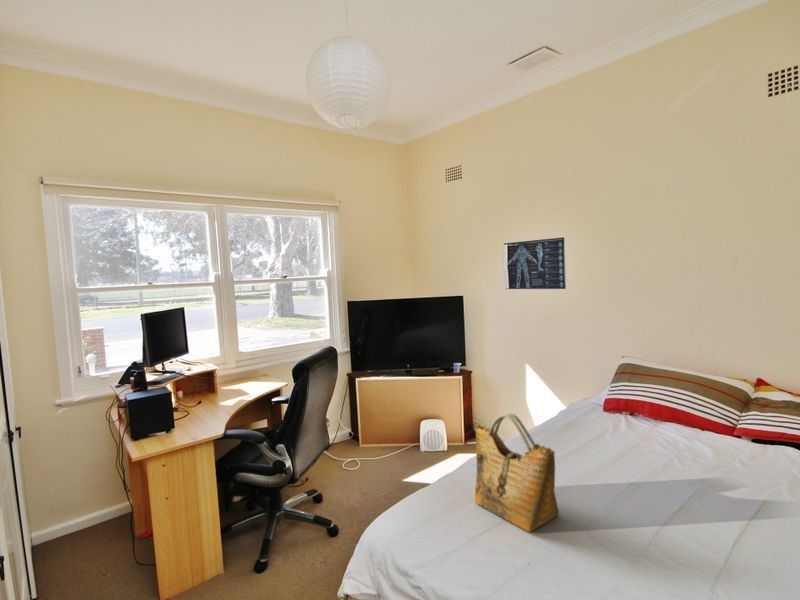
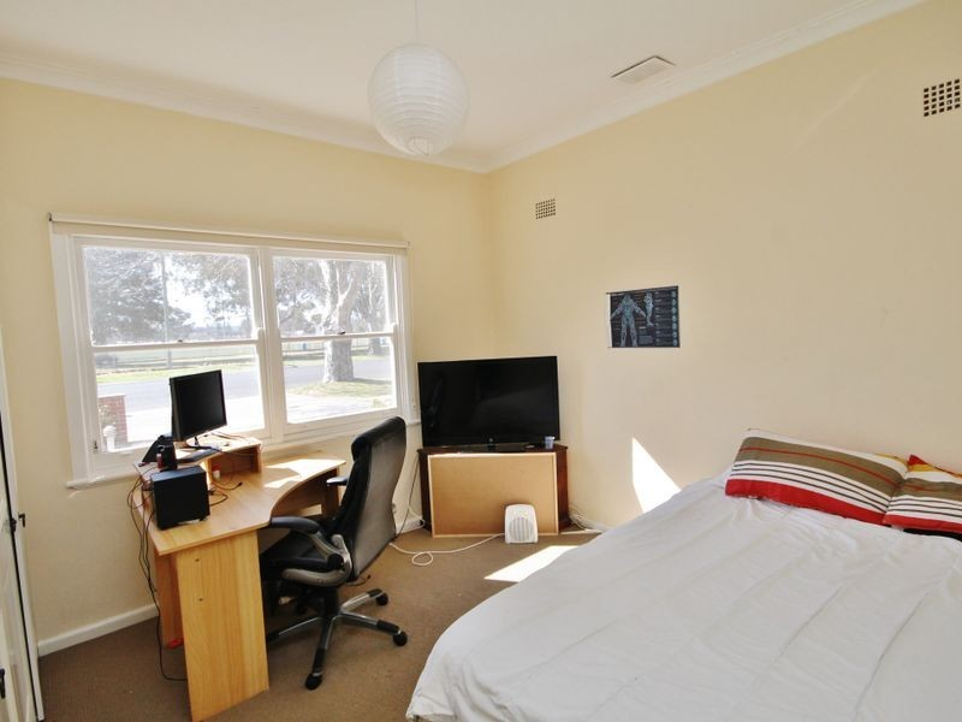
- grocery bag (513, 461)
